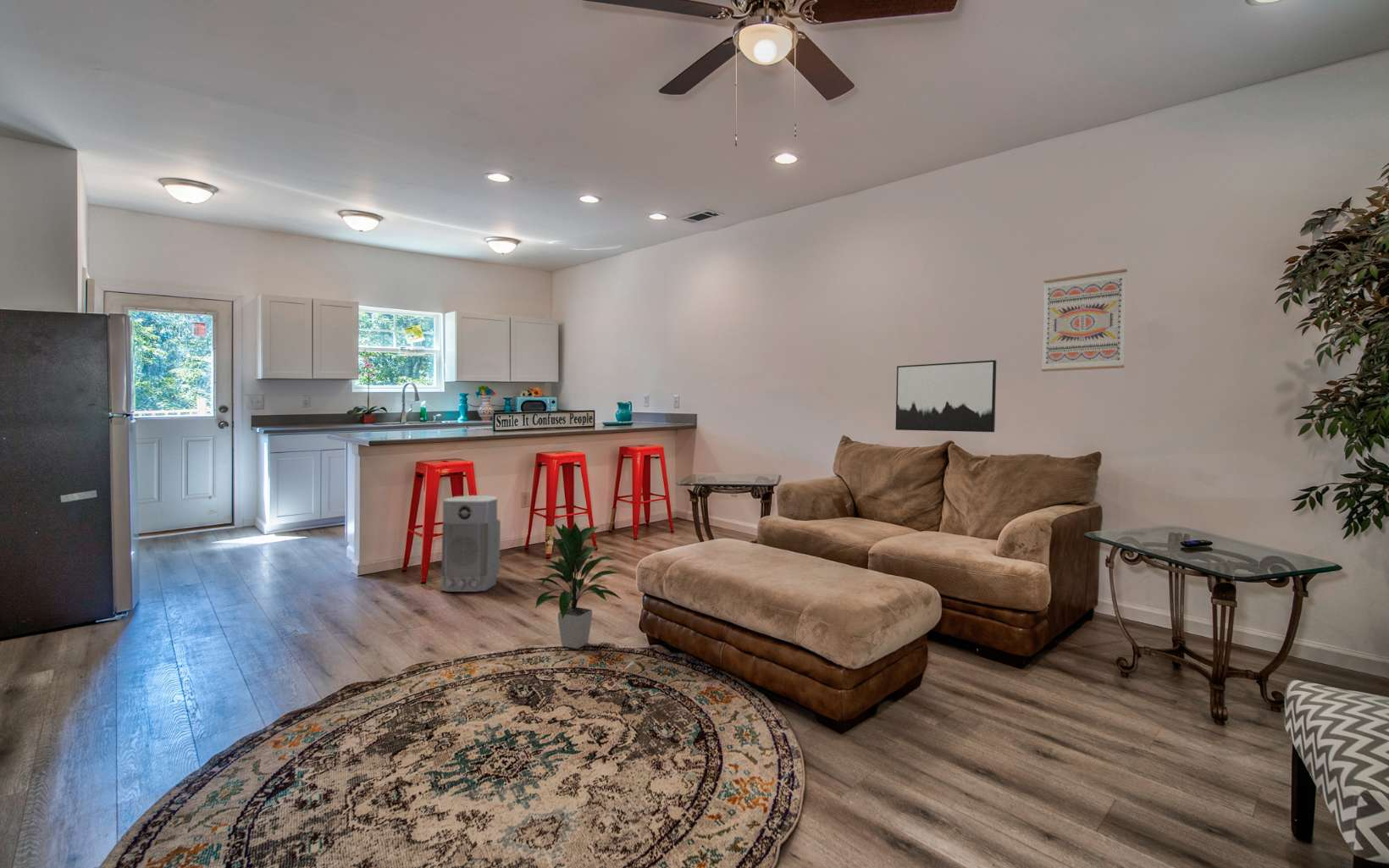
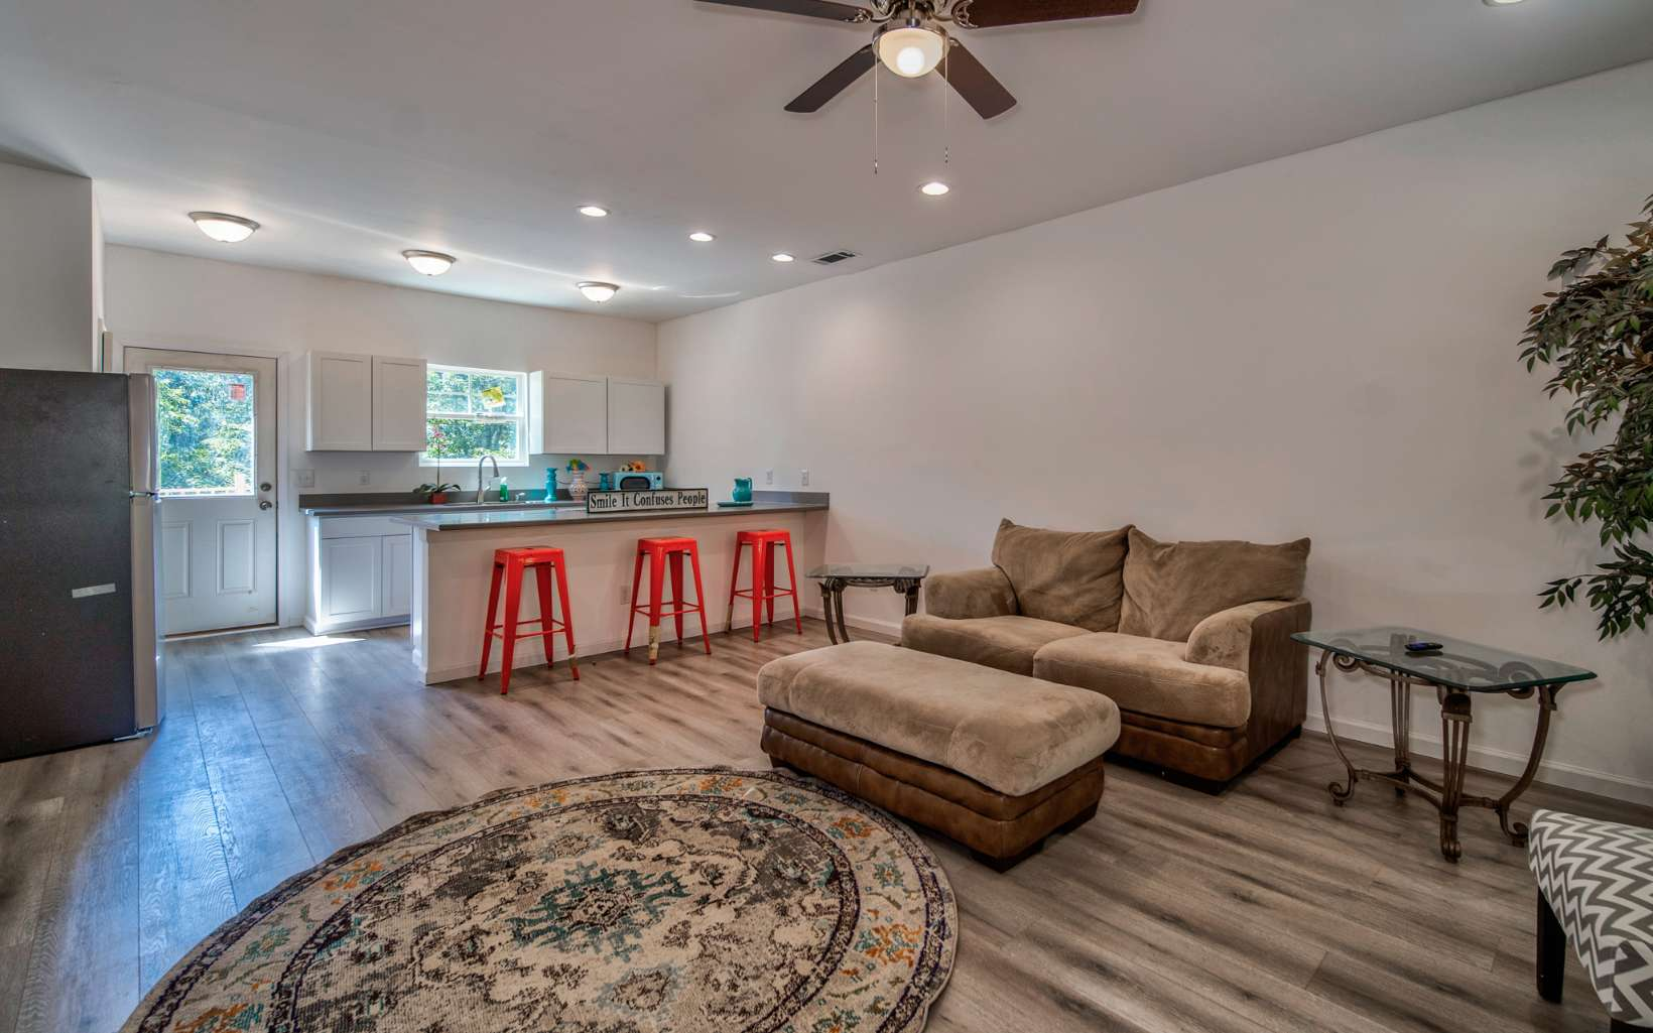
- air purifier (471, 541)
- wall art (1082, 322)
- indoor plant (573, 581)
- wall art (943, 397)
